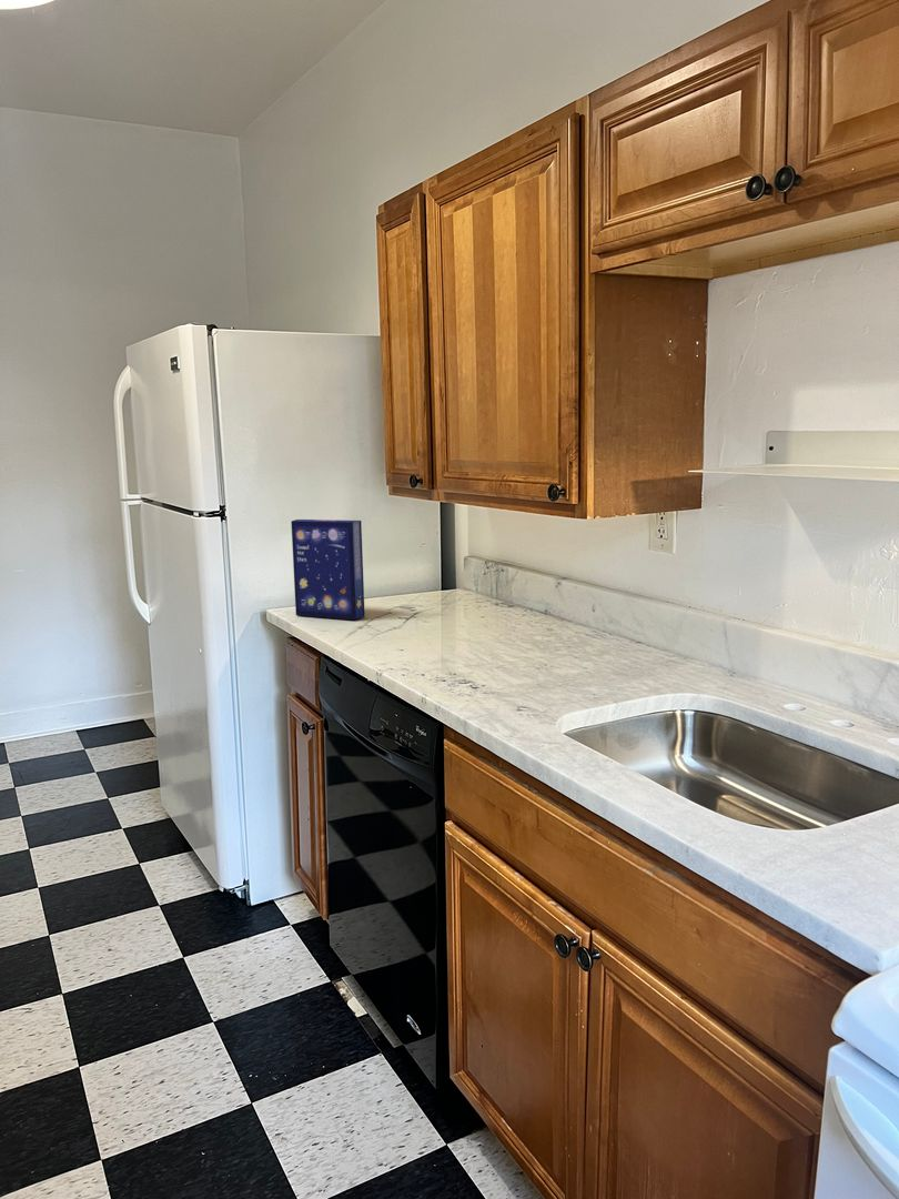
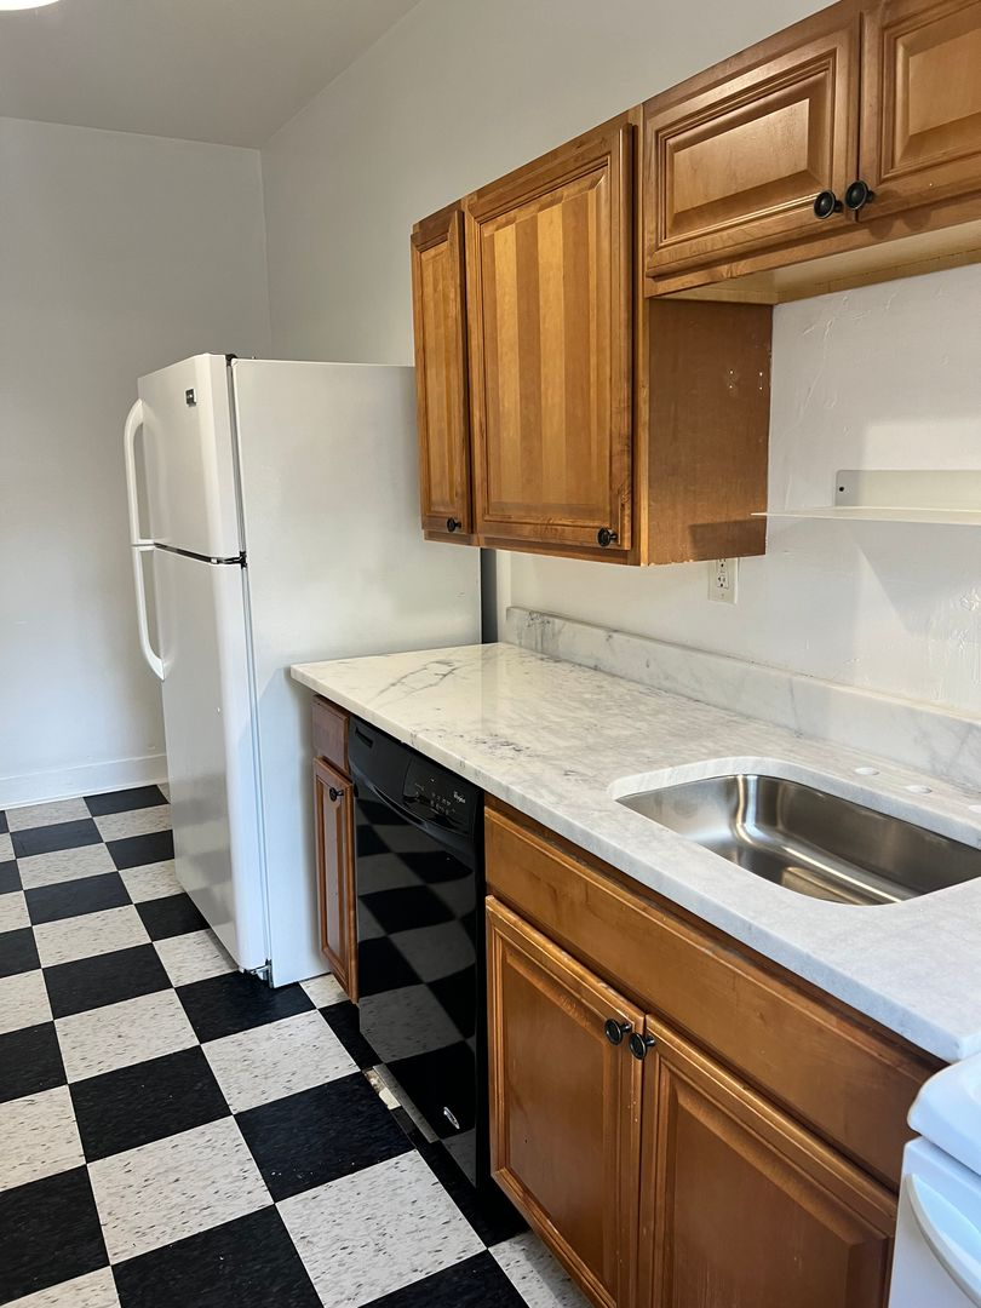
- cereal box (327, 567)
